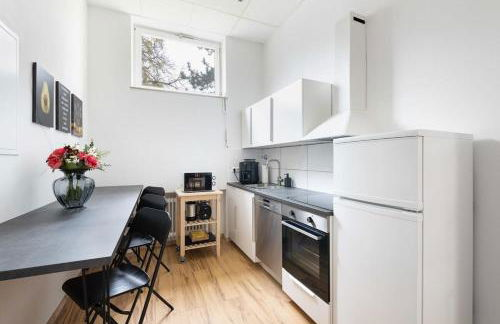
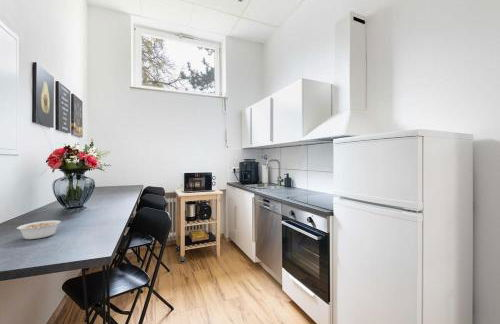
+ legume (41, 228)
